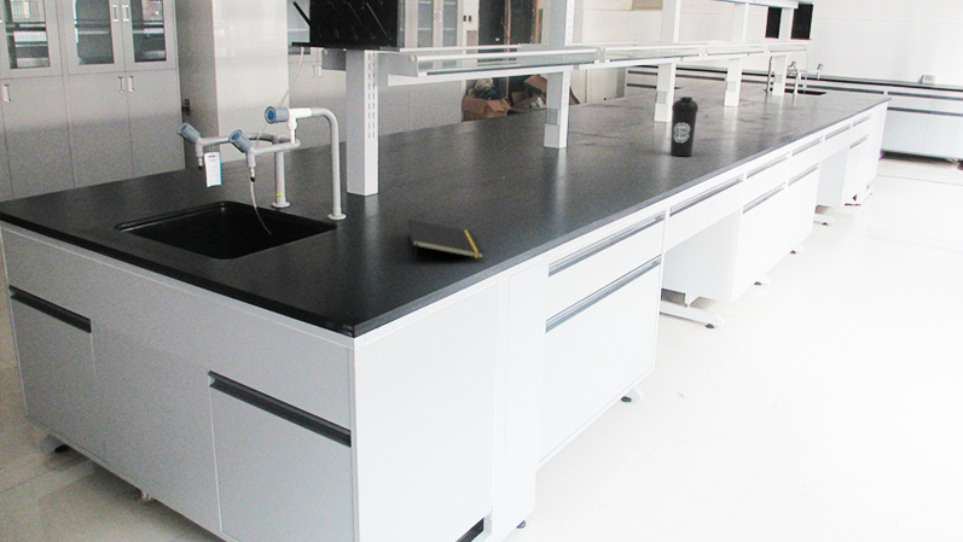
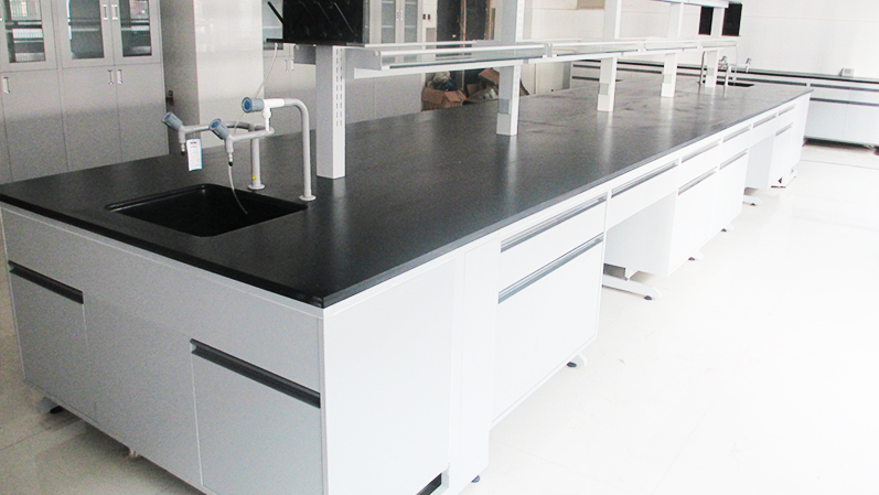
- notepad (443, 238)
- water bottle (683, 126)
